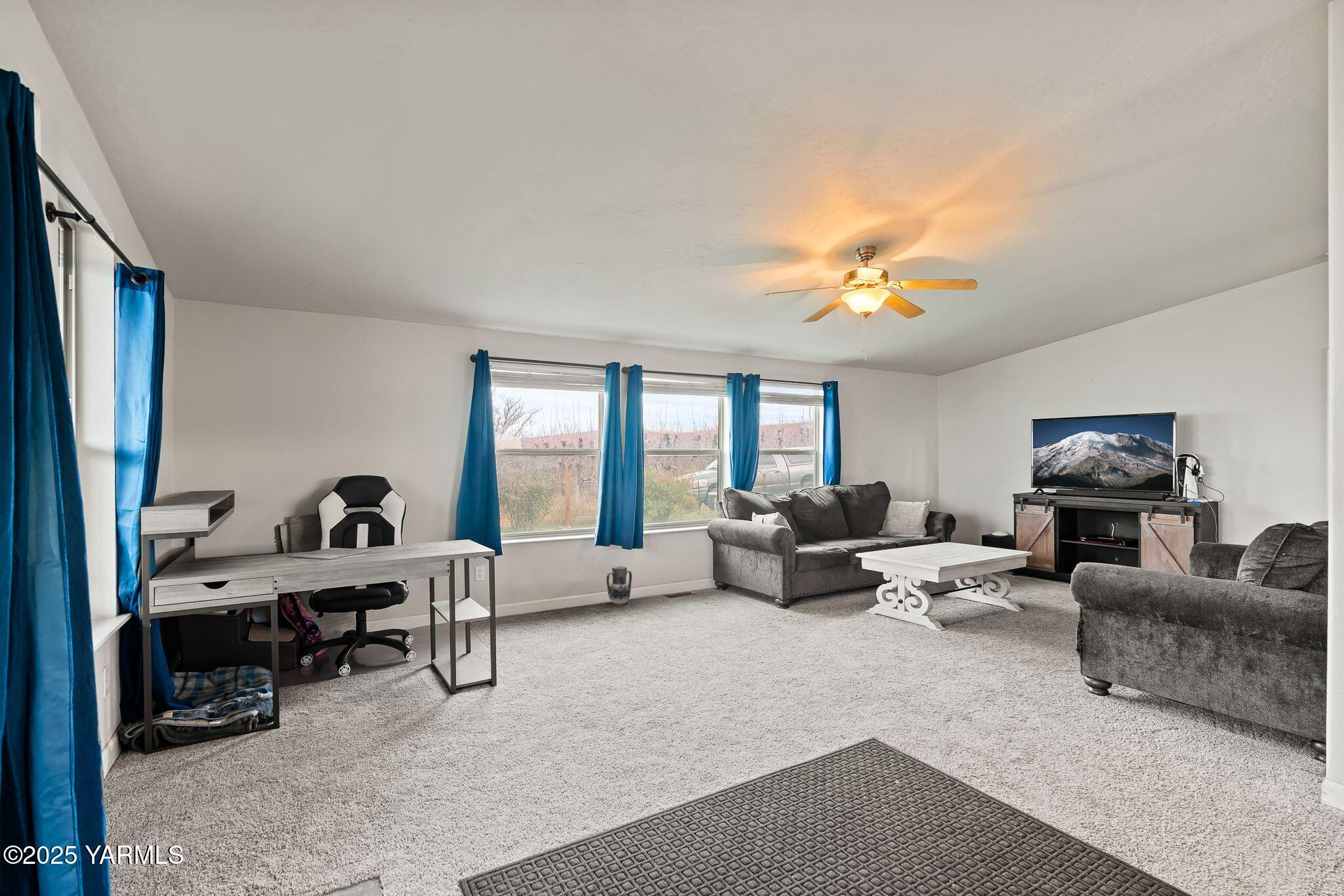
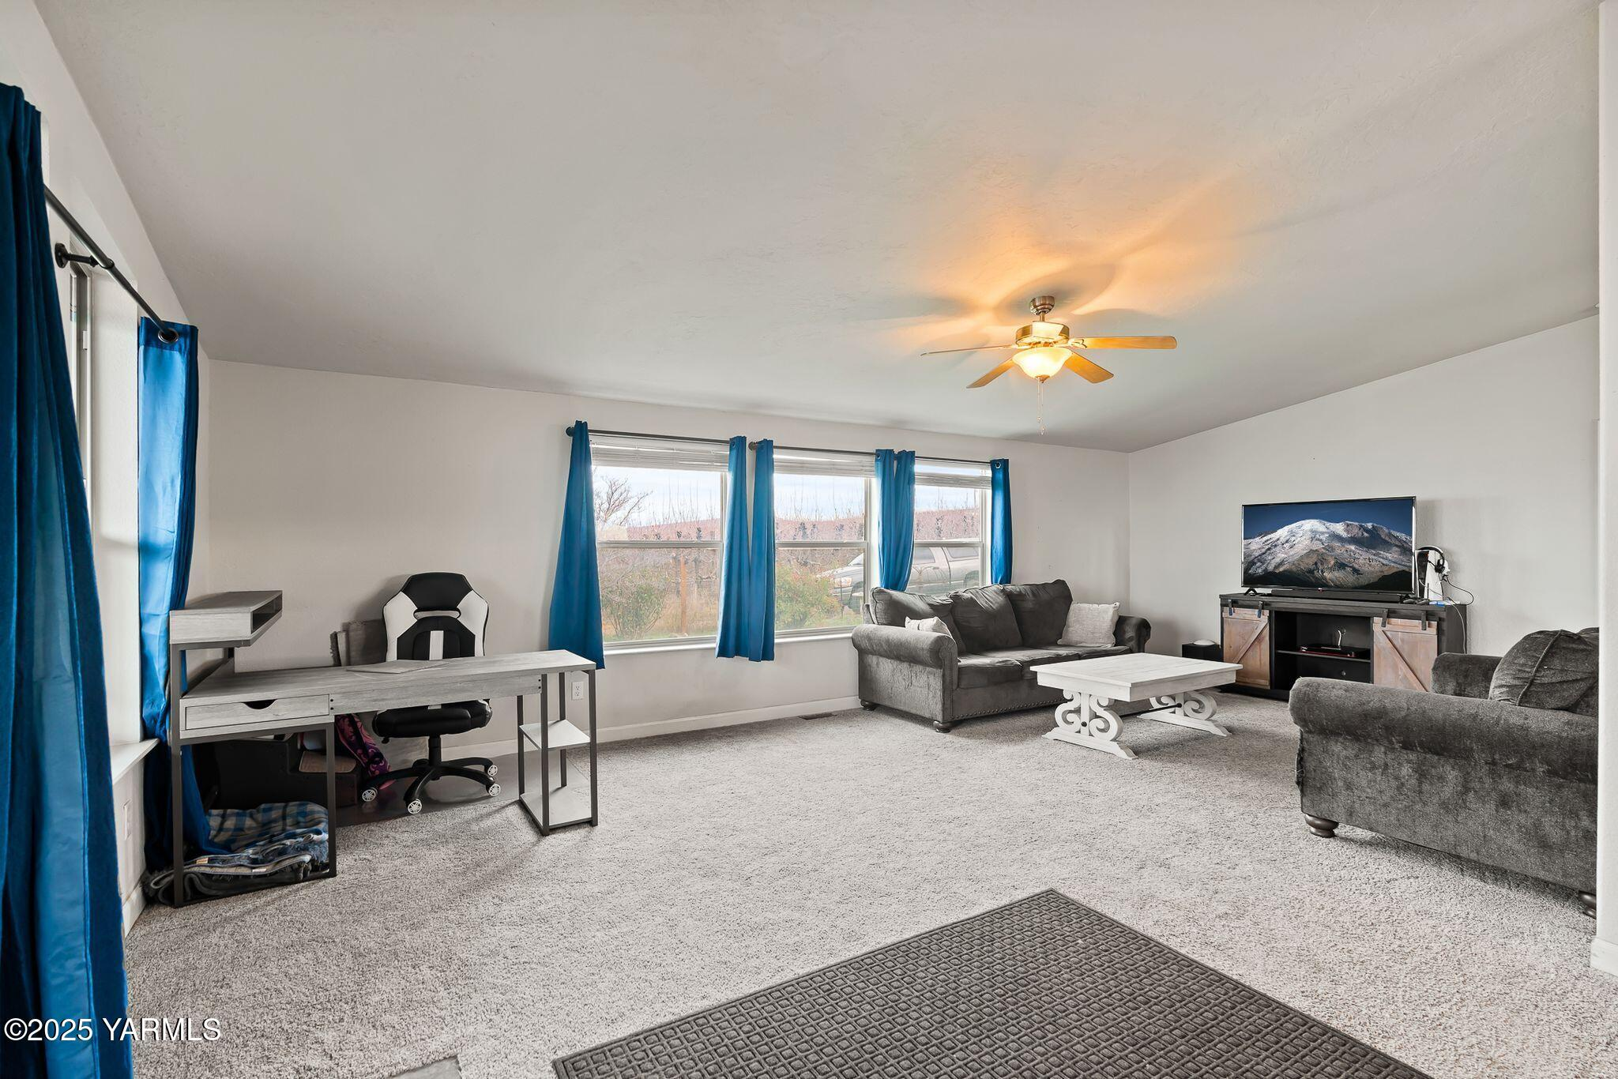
- ceramic jug (619, 585)
